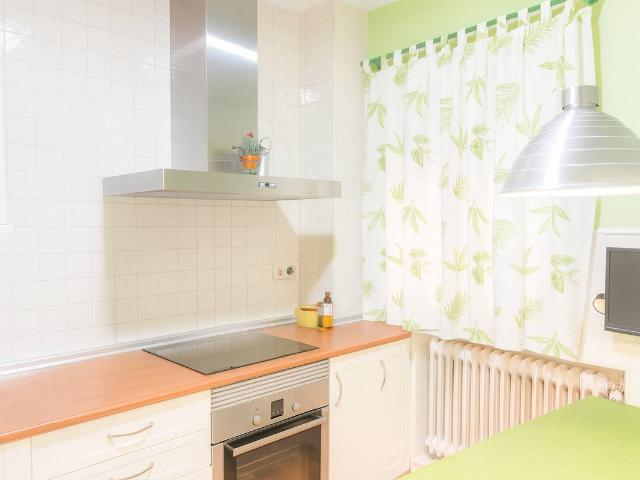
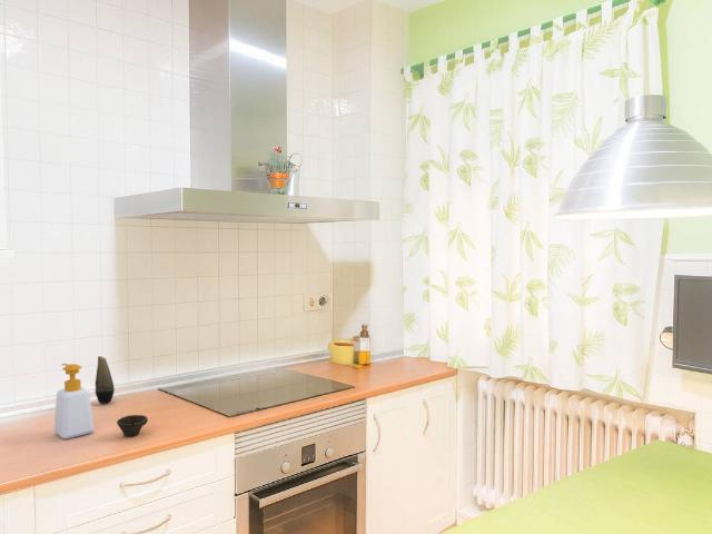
+ cosmetic container (103, 379)
+ soap bottle (70, 397)
+ cup (134, 426)
